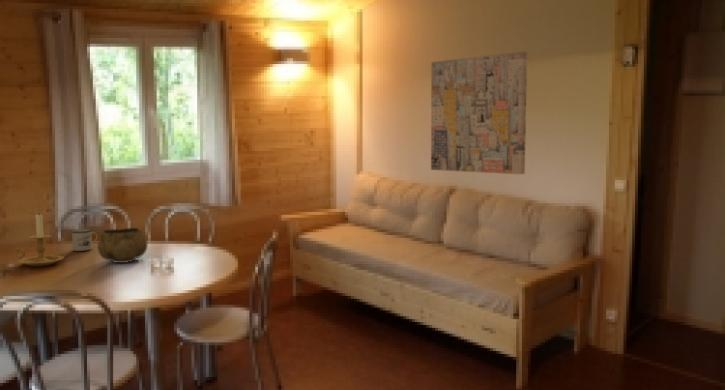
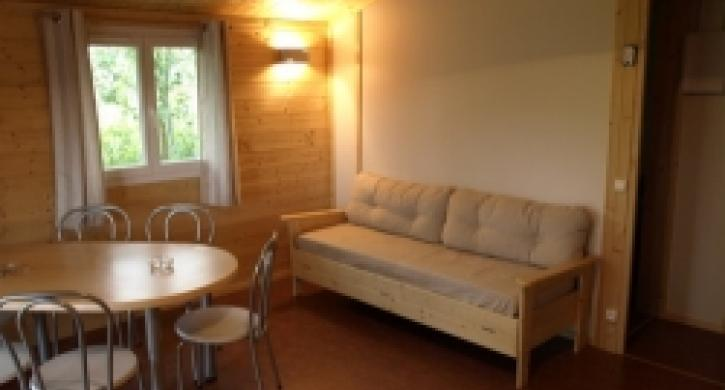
- mug (85, 239)
- candle holder (40, 238)
- decorative bowl (122, 245)
- wall art (475, 115)
